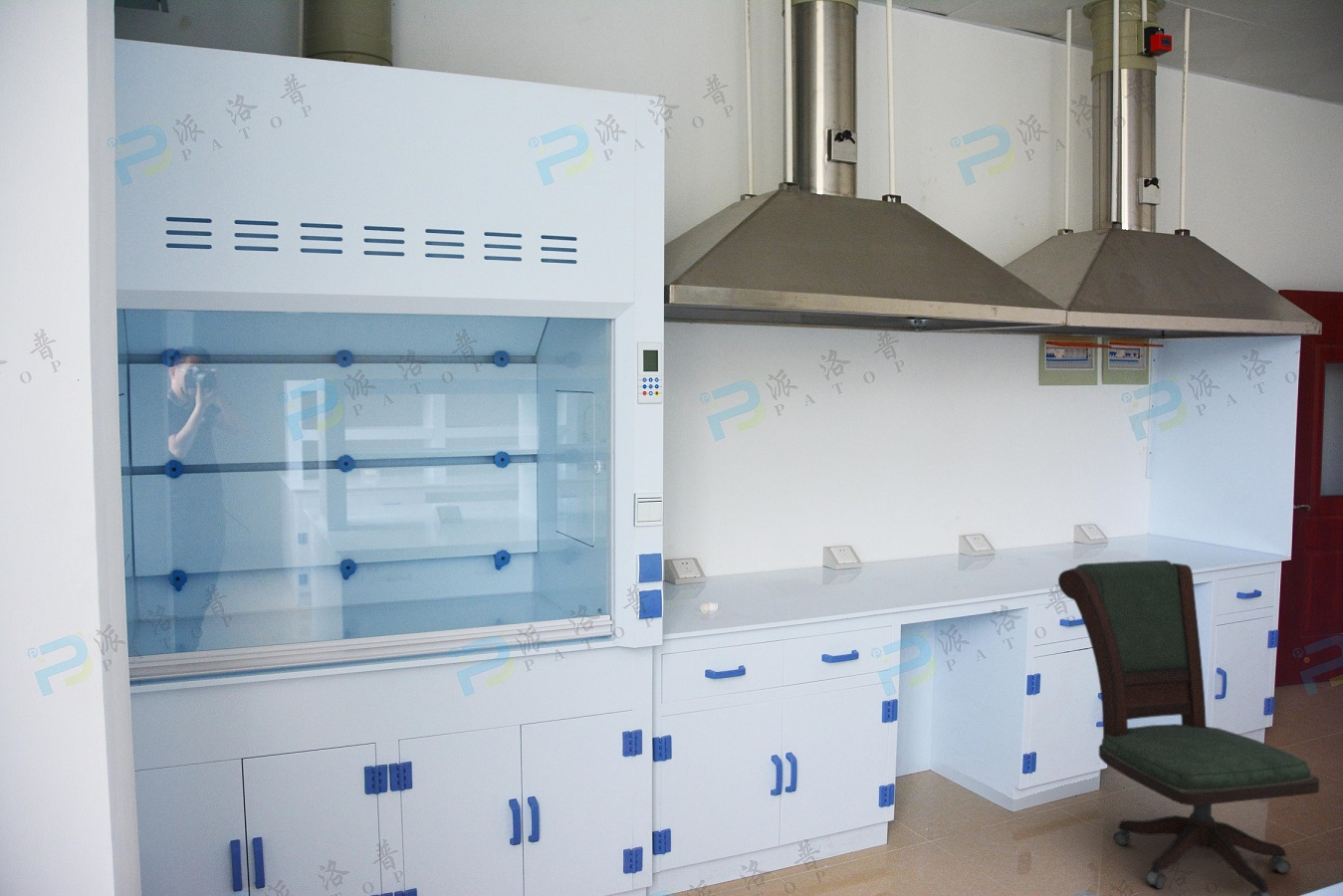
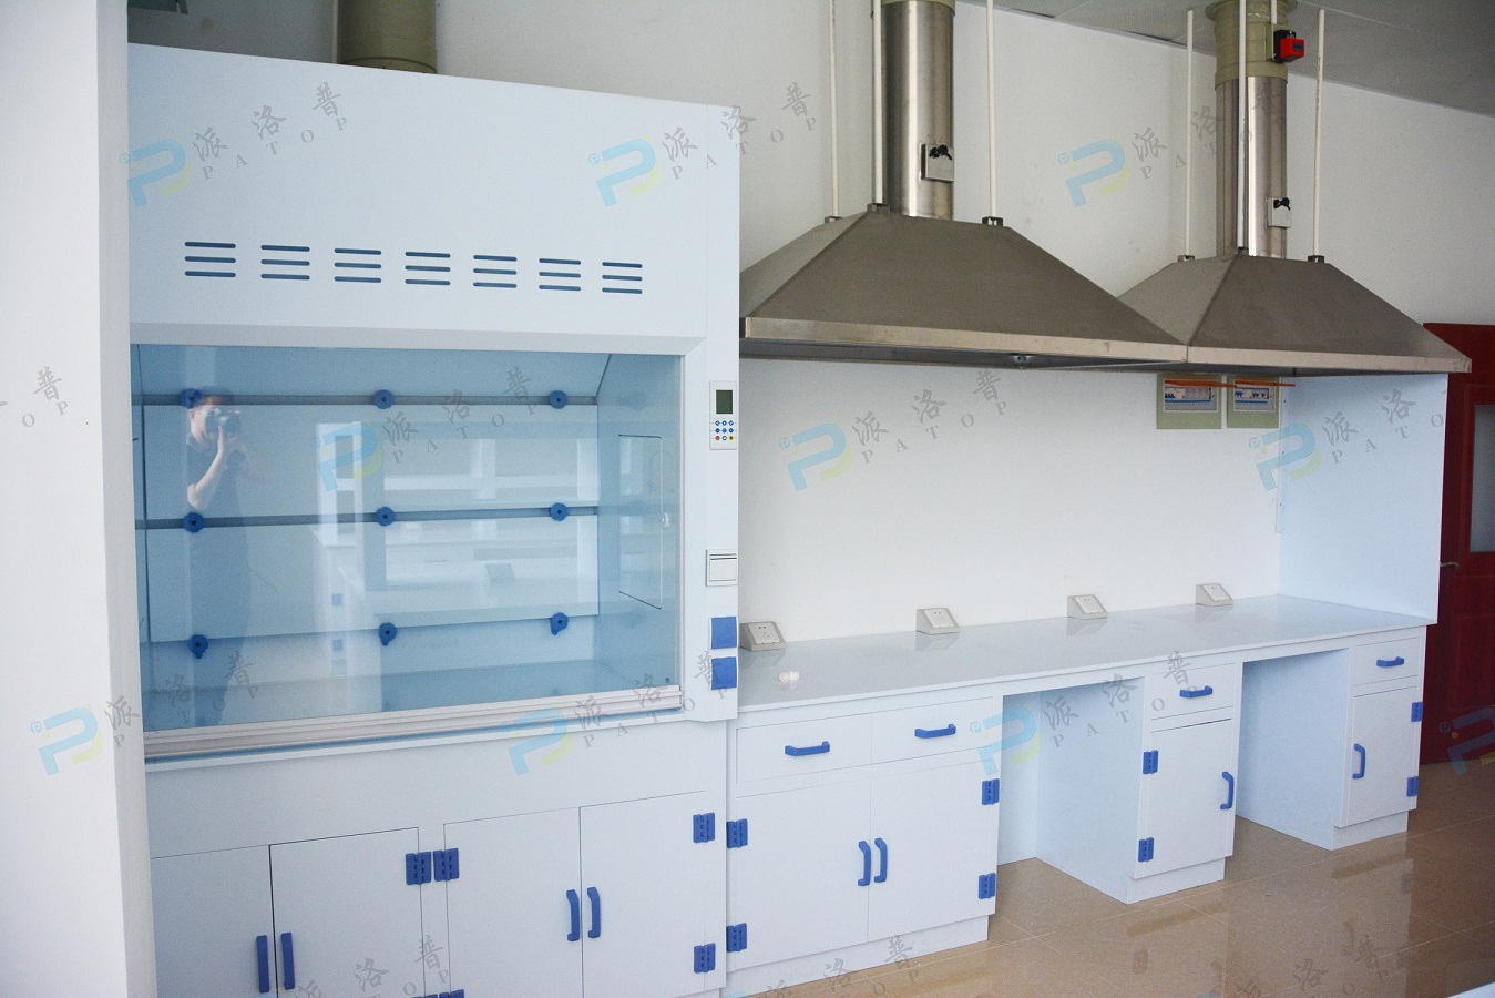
- office chair (1182, 716)
